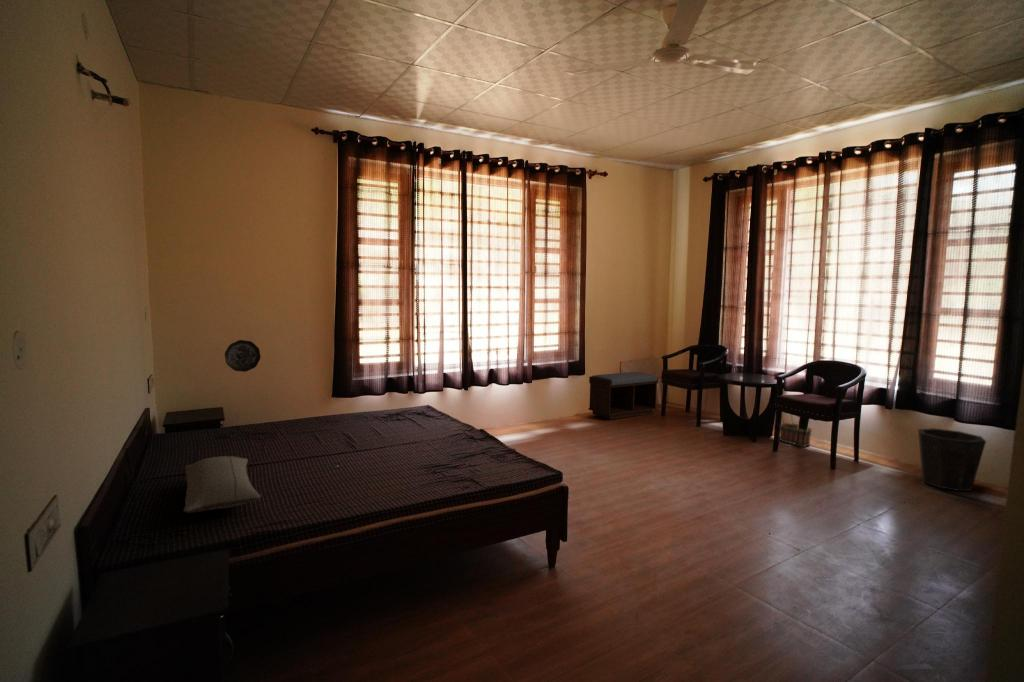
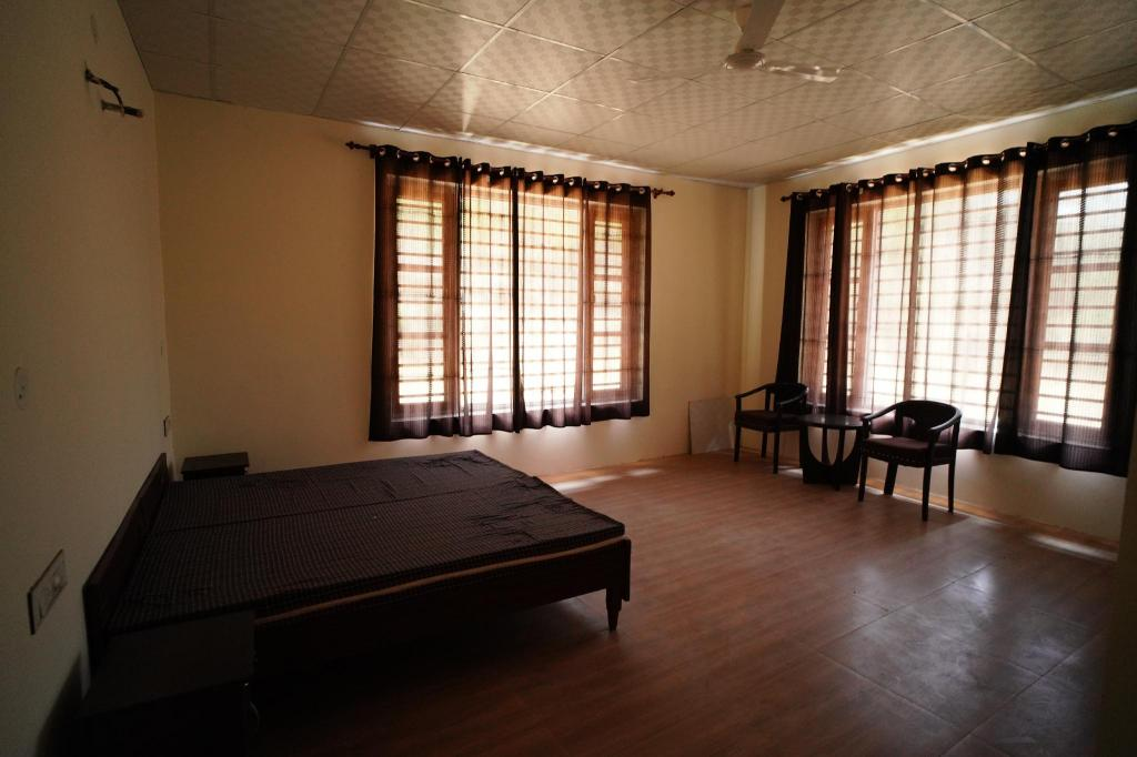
- waste bin (948, 459)
- bench (623, 394)
- decorative plate (242, 355)
- basket (795, 424)
- pillow (220, 480)
